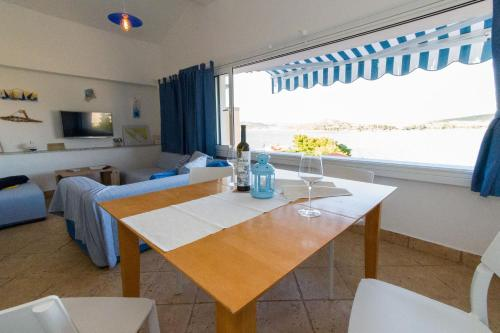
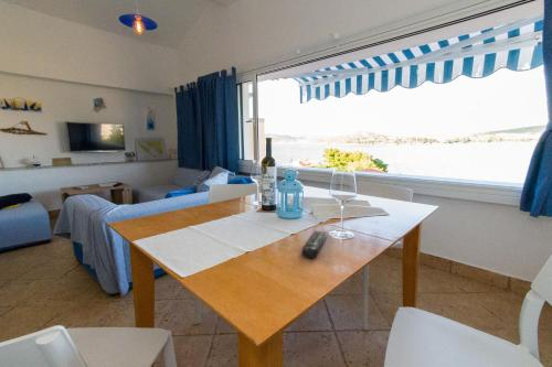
+ remote control (316, 241)
